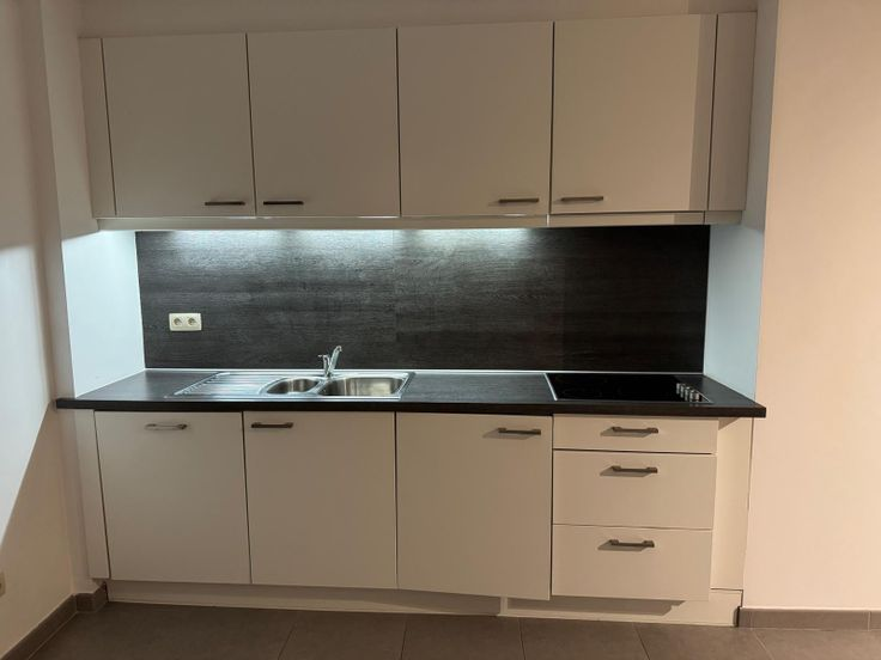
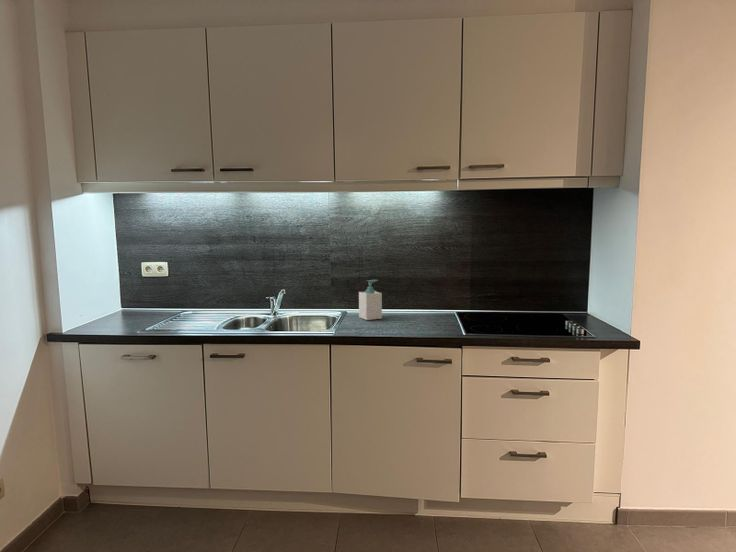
+ soap bottle (370, 299)
